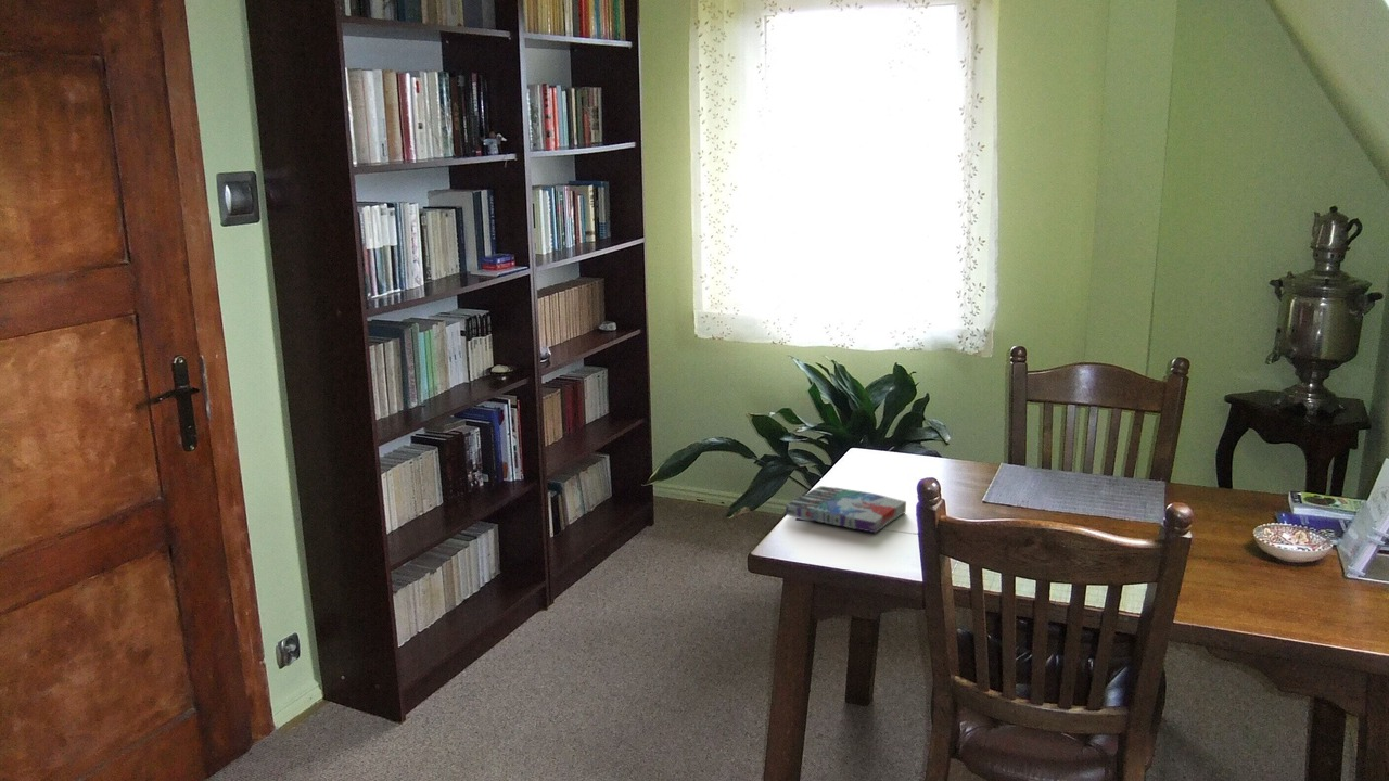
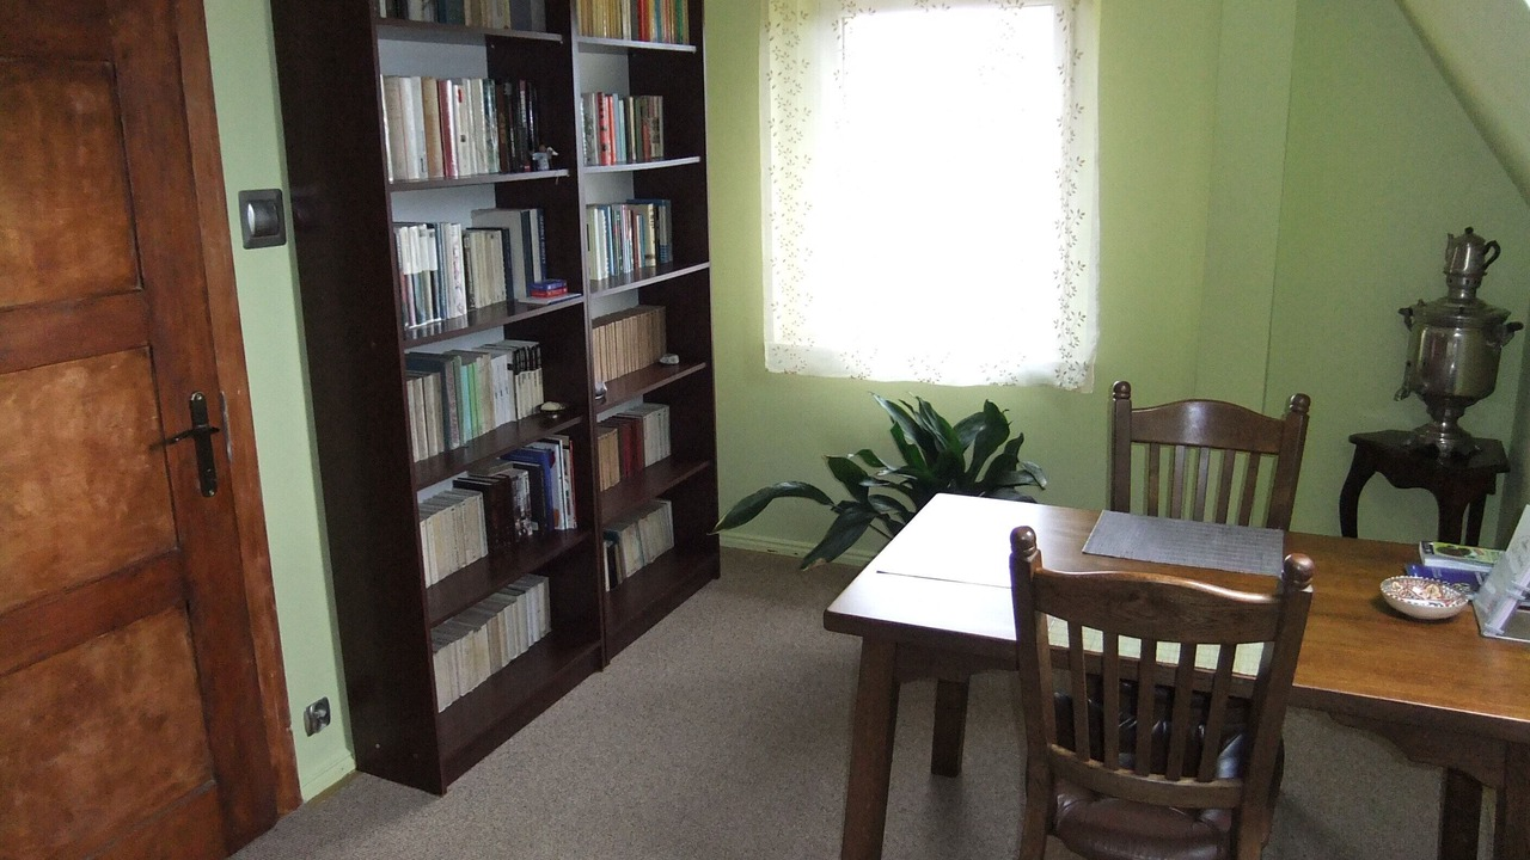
- book (845, 507)
